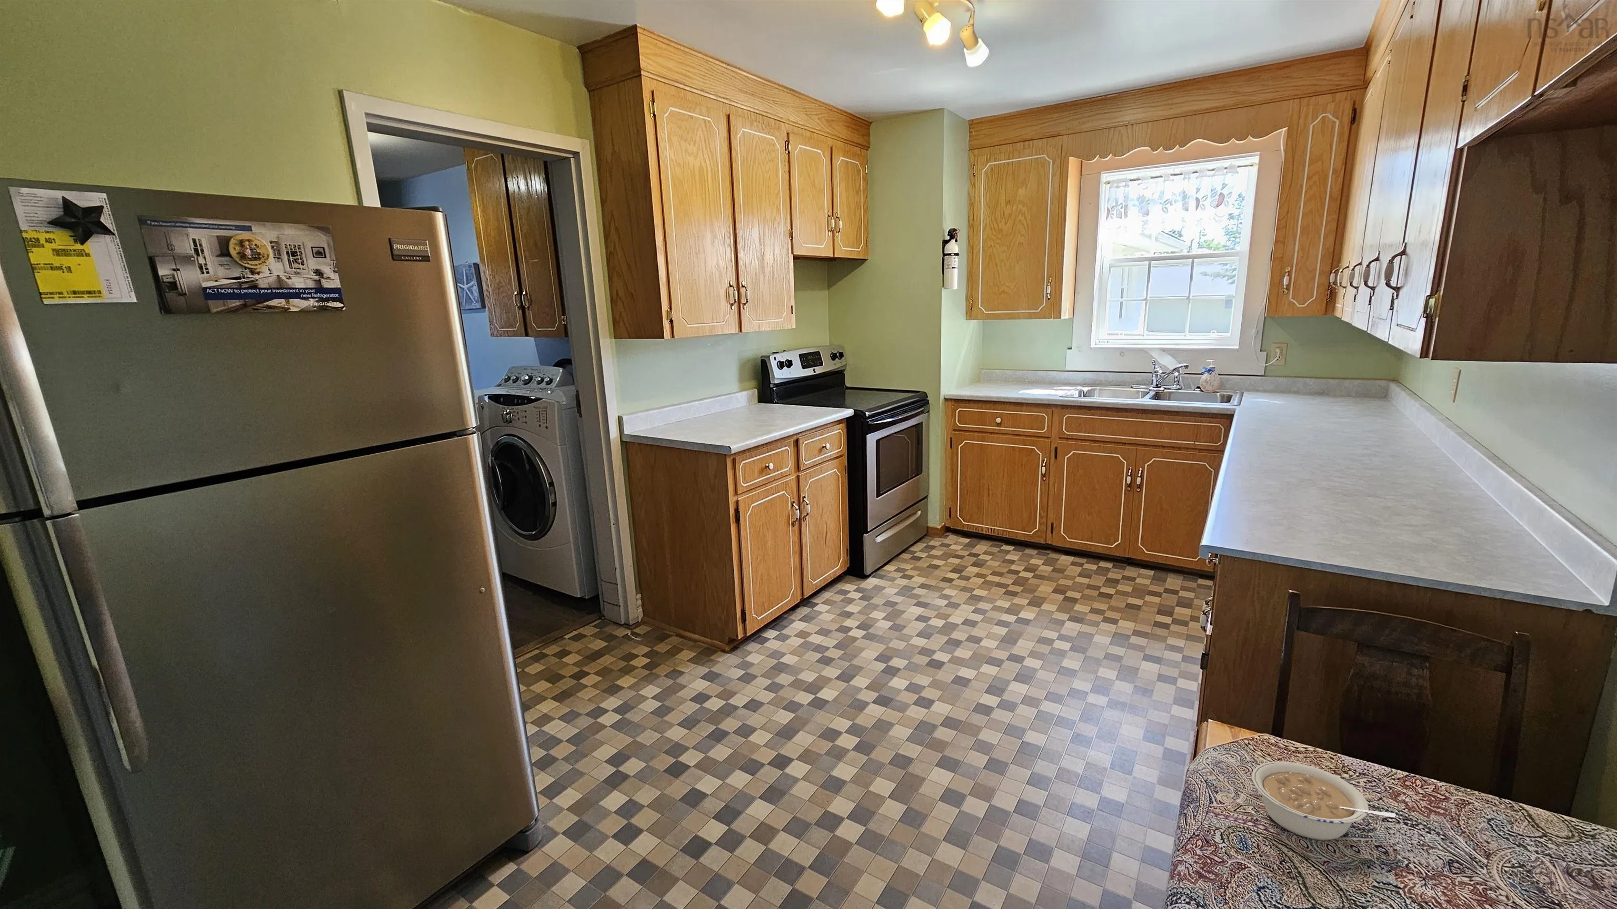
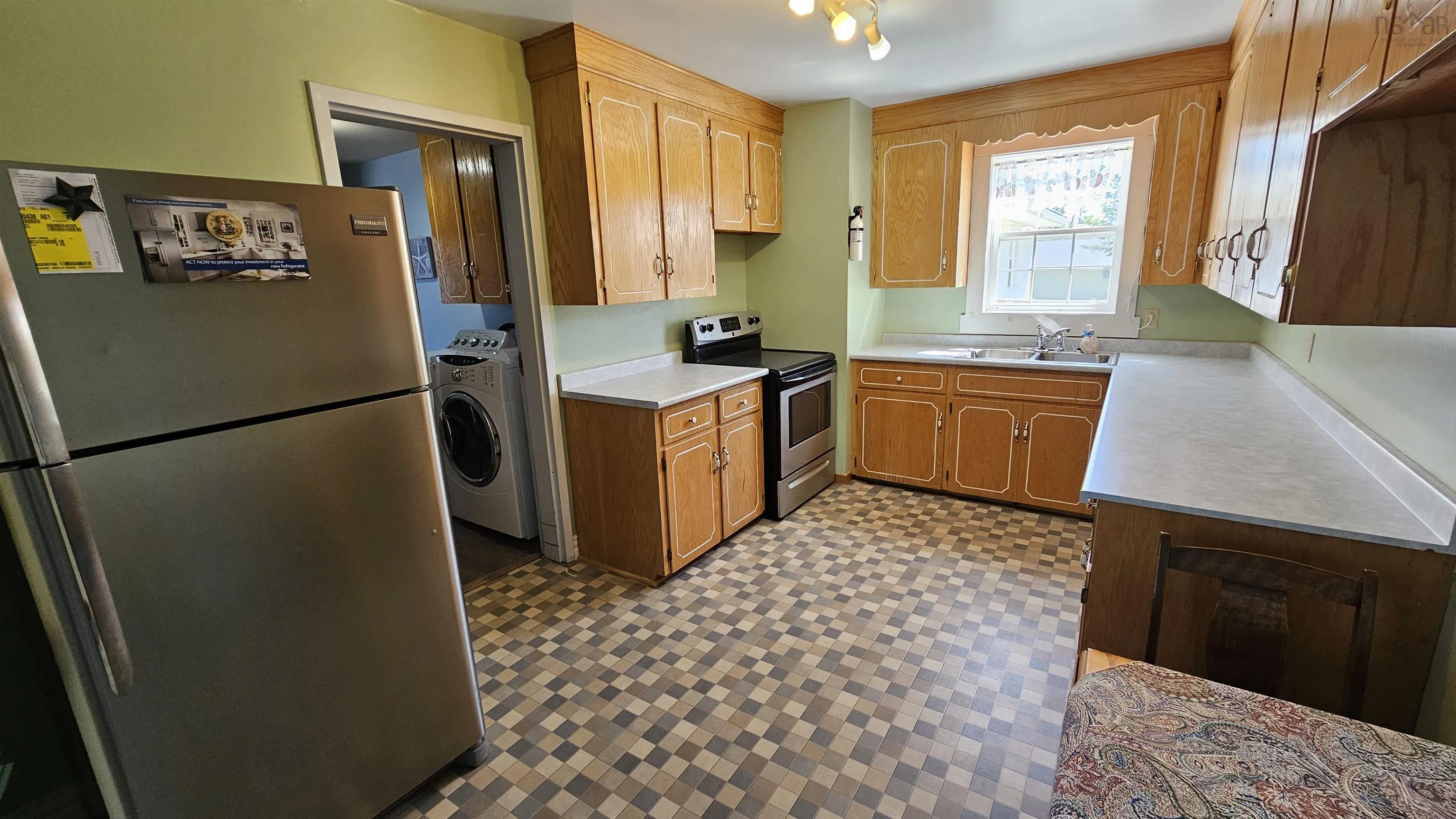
- legume (1310, 801)
